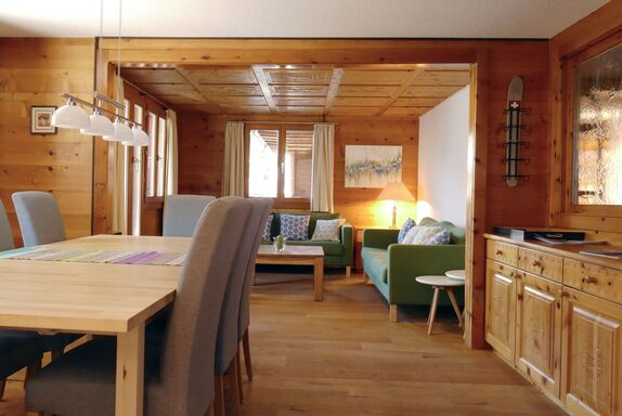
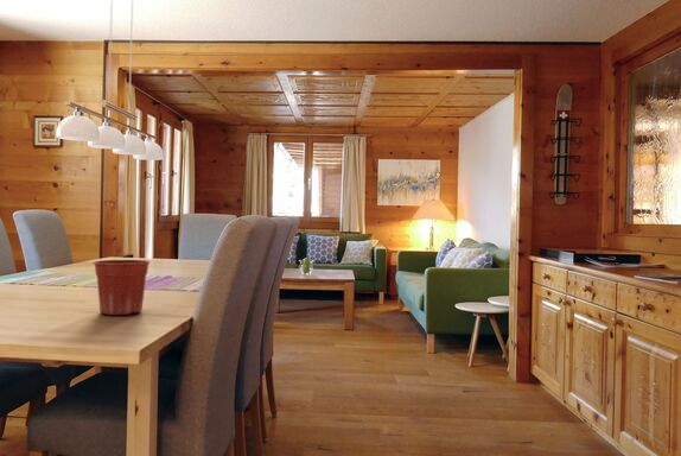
+ flower pot (121, 286)
